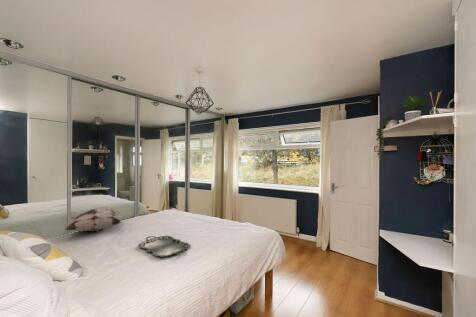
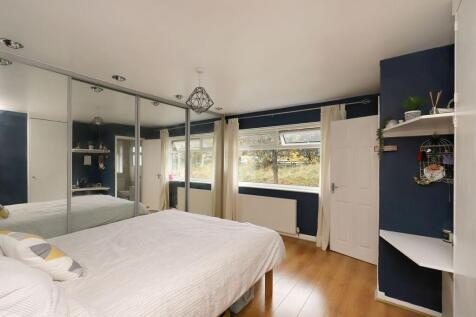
- decorative pillow (95, 219)
- serving tray (164, 245)
